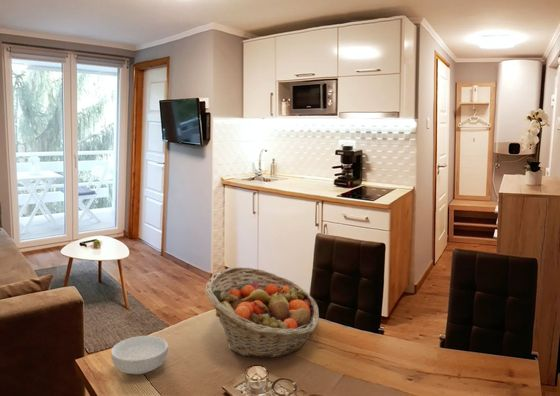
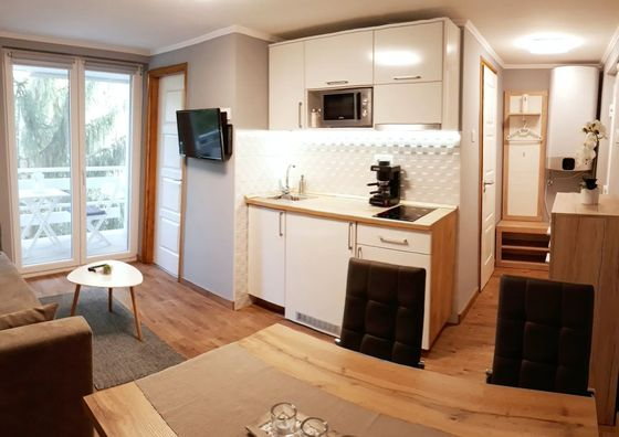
- fruit basket (263, 307)
- cereal bowl (140, 357)
